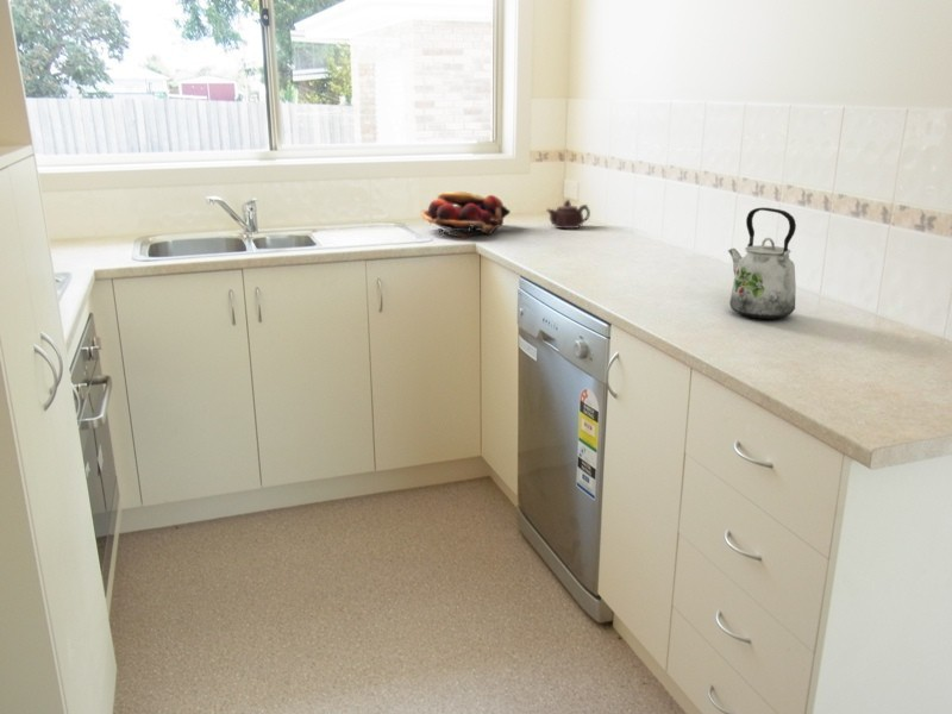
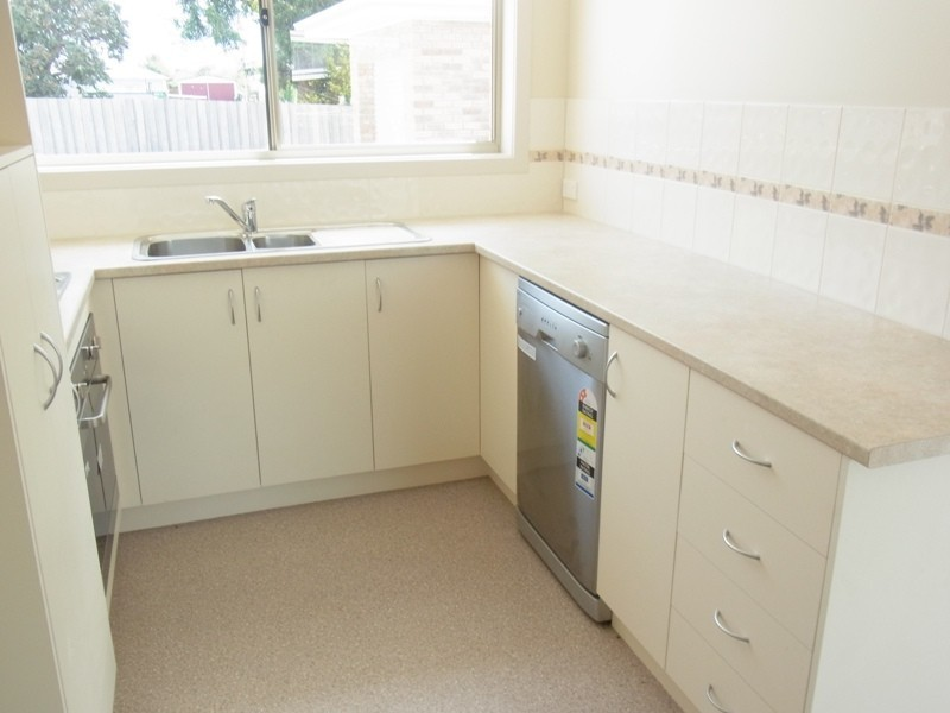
- teapot (568, 213)
- kettle (757, 259)
- fruit basket (464, 212)
